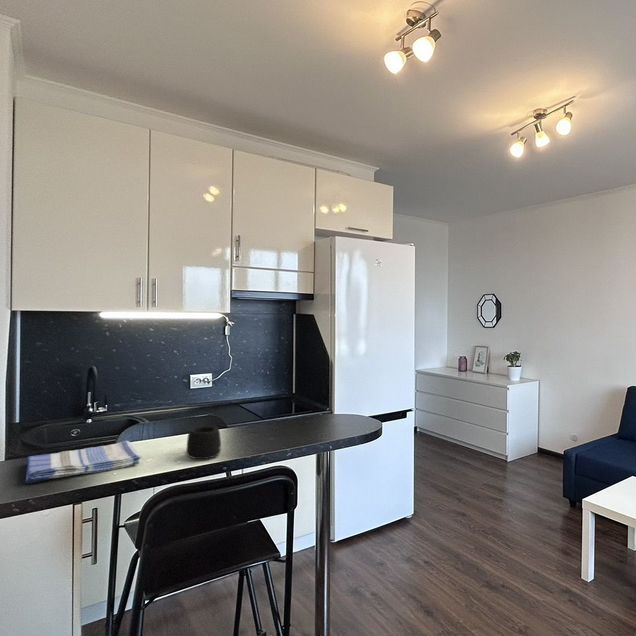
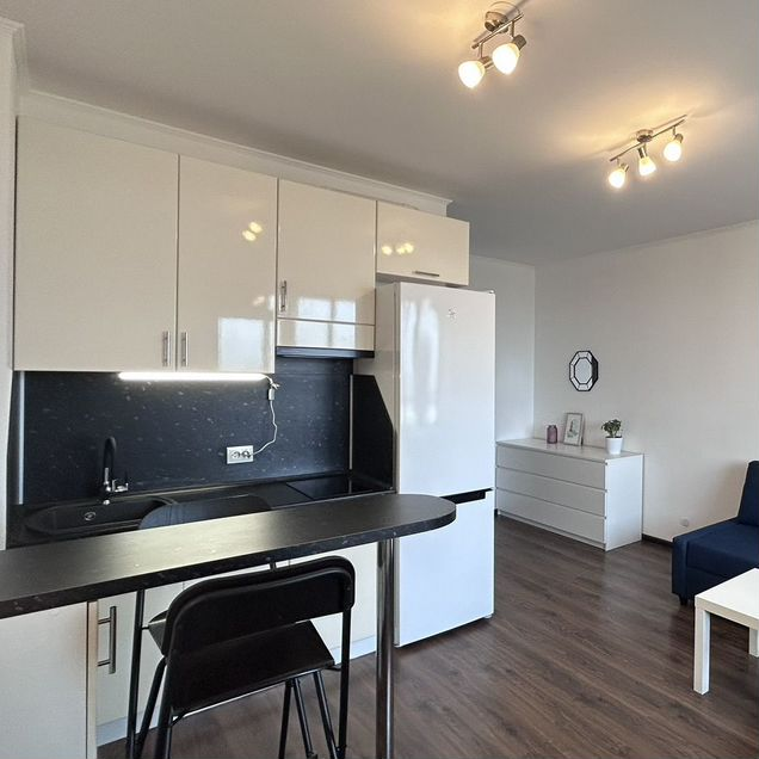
- dish towel (84, 458)
- mug (202, 440)
